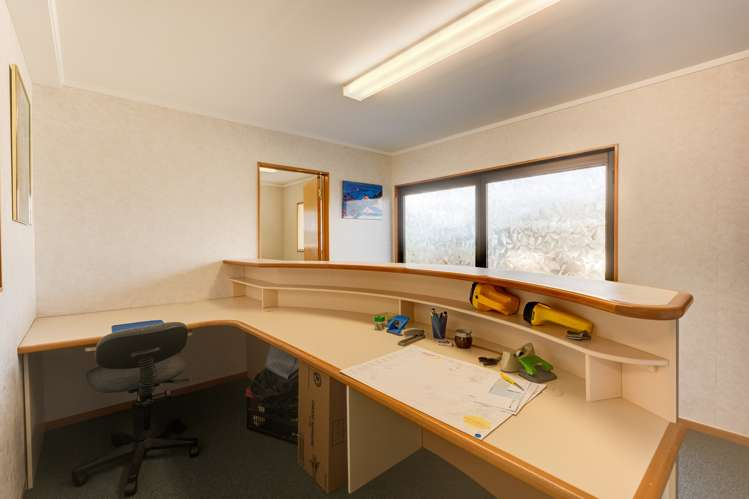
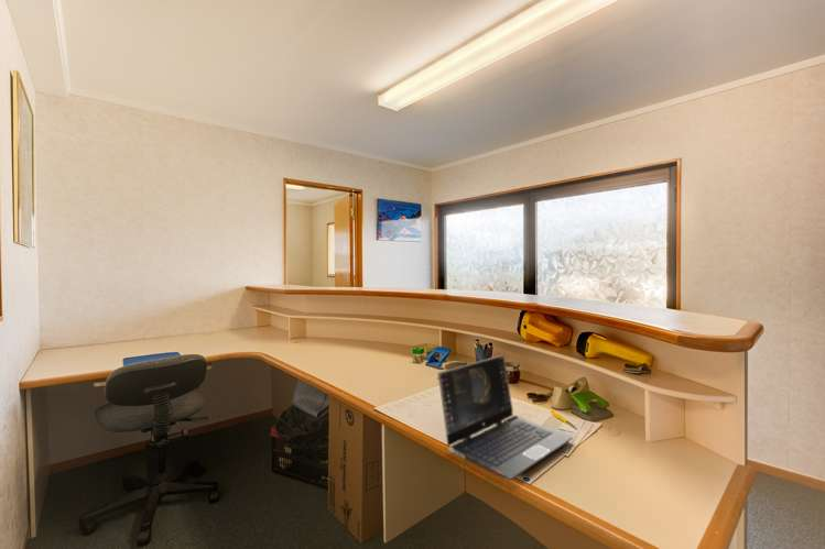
+ laptop computer (506, 407)
